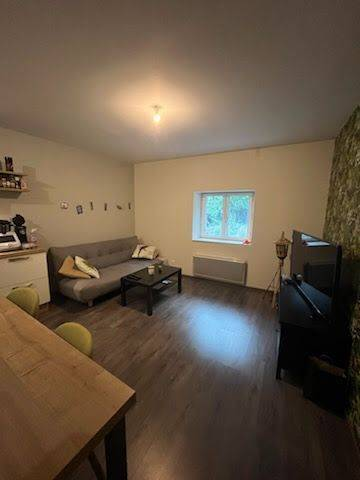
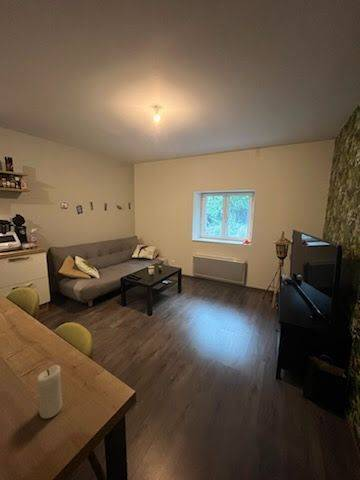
+ candle (48, 389)
